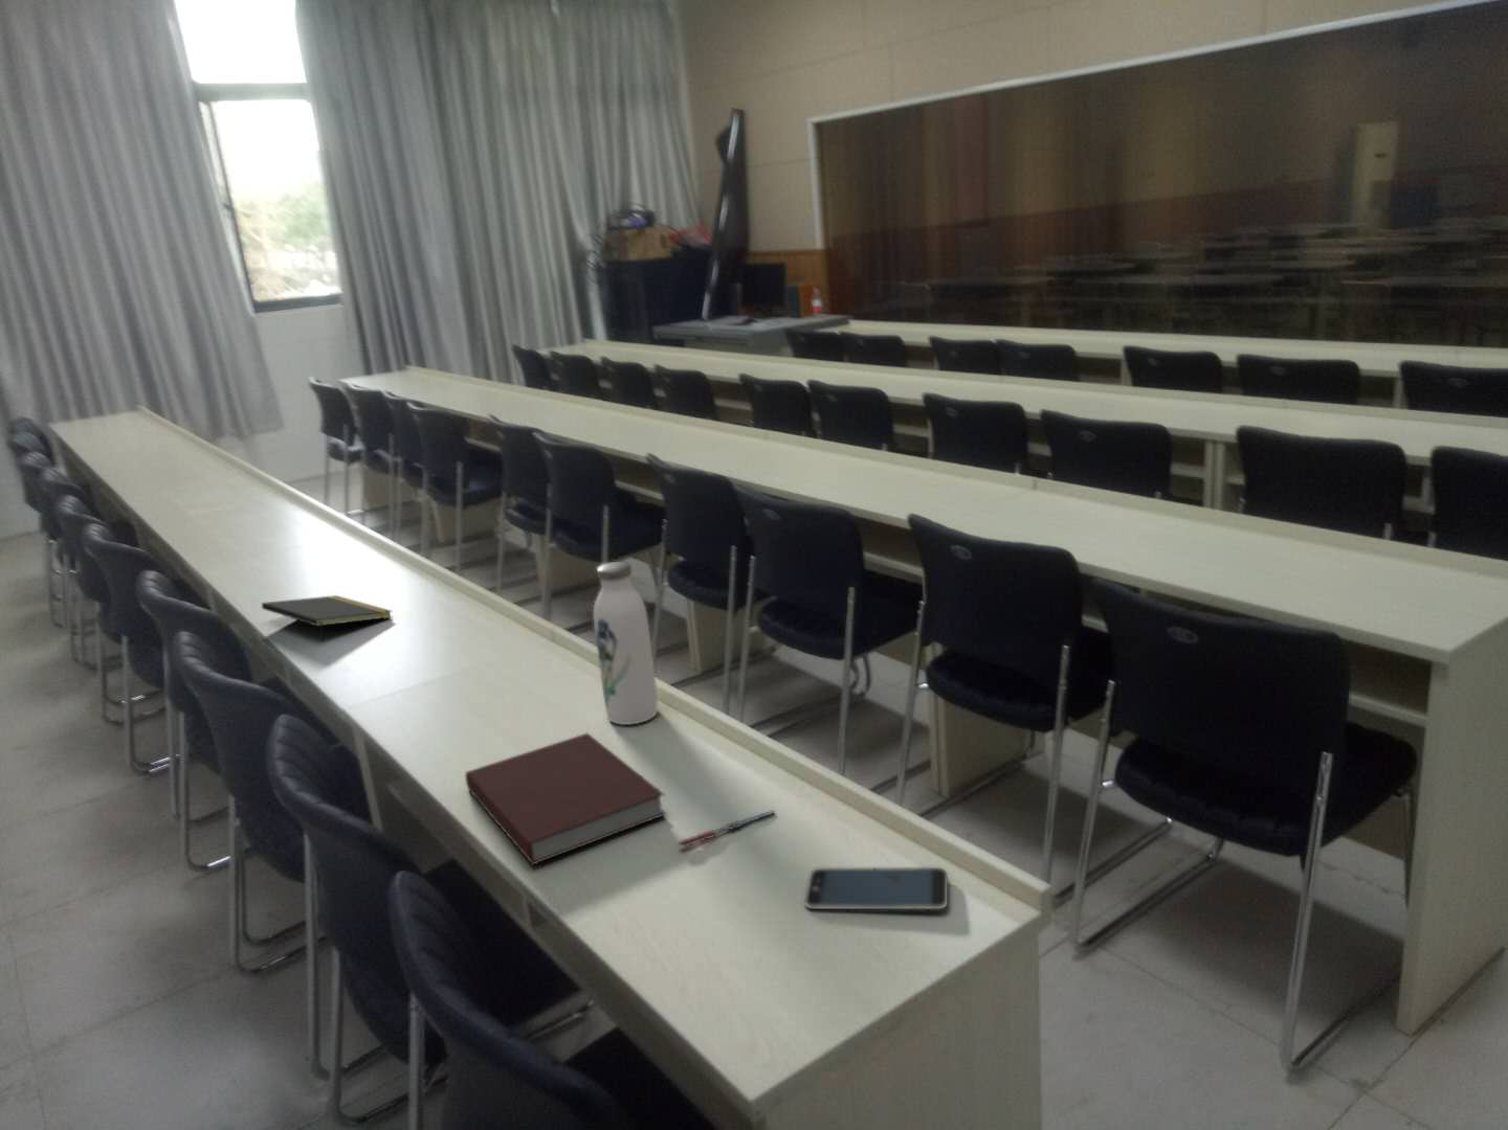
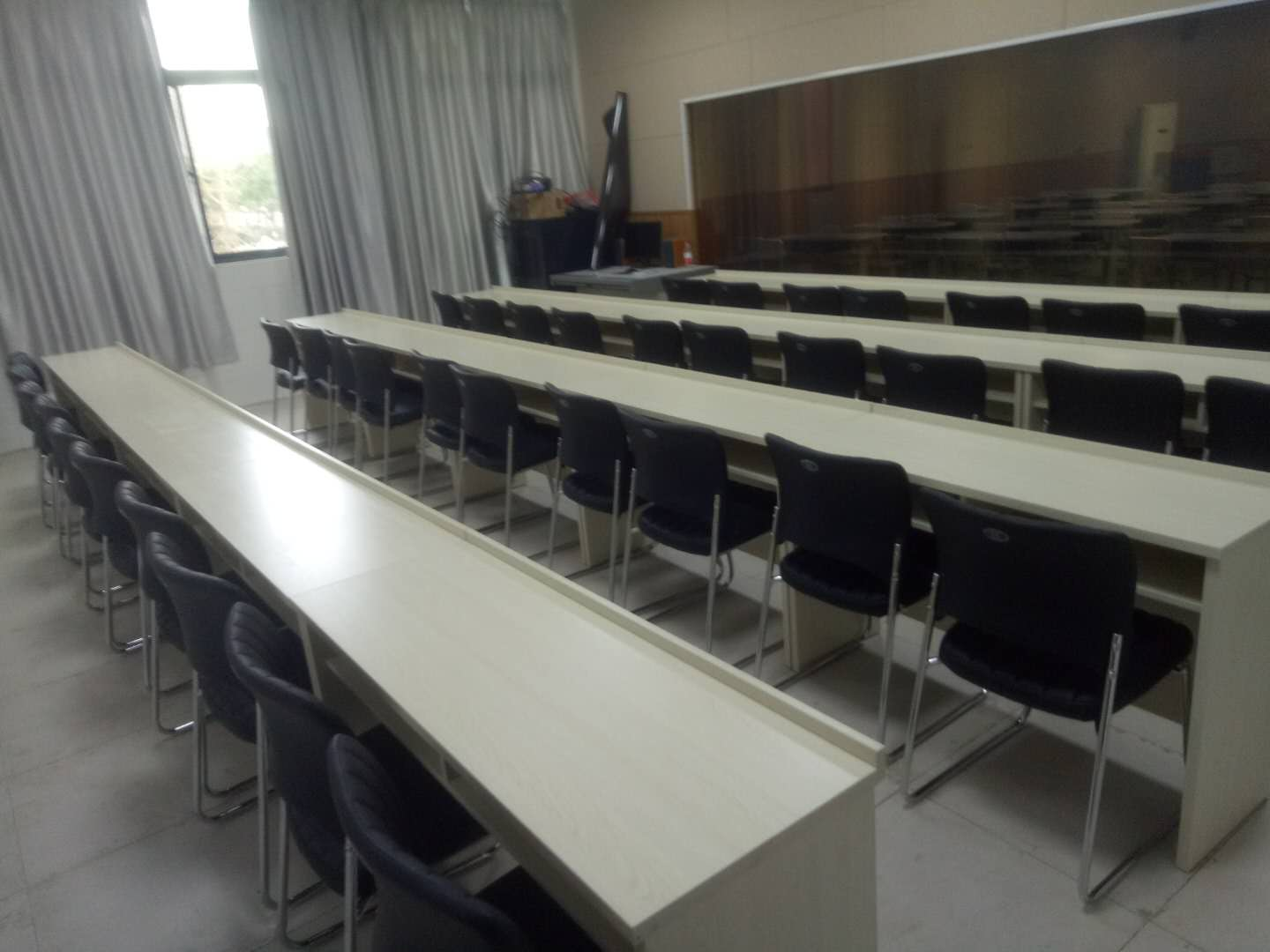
- smartphone (876, 887)
- pen (727, 826)
- notepad (327, 610)
- water bottle (623, 640)
- notebook (562, 792)
